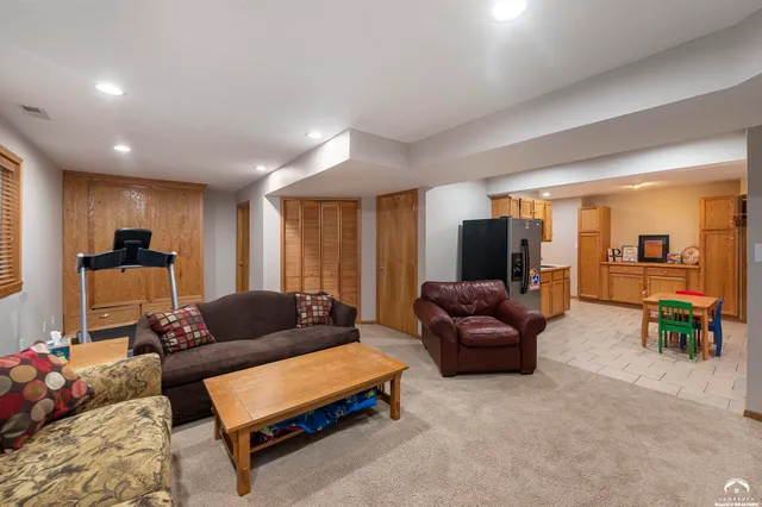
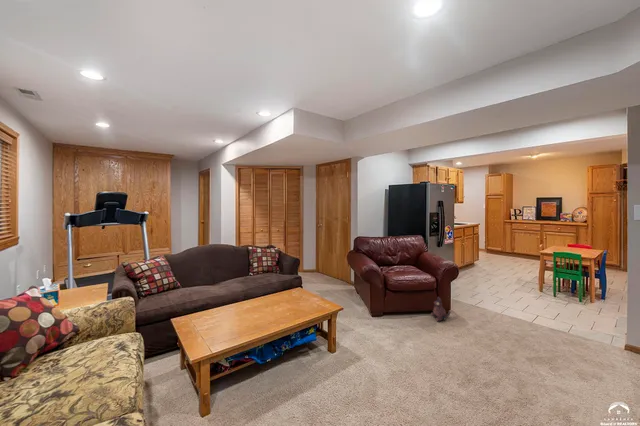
+ plush toy (441, 308)
